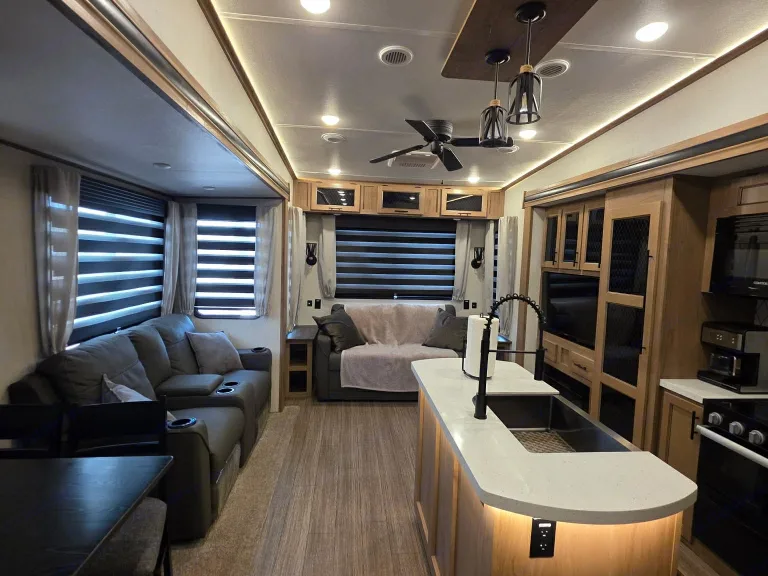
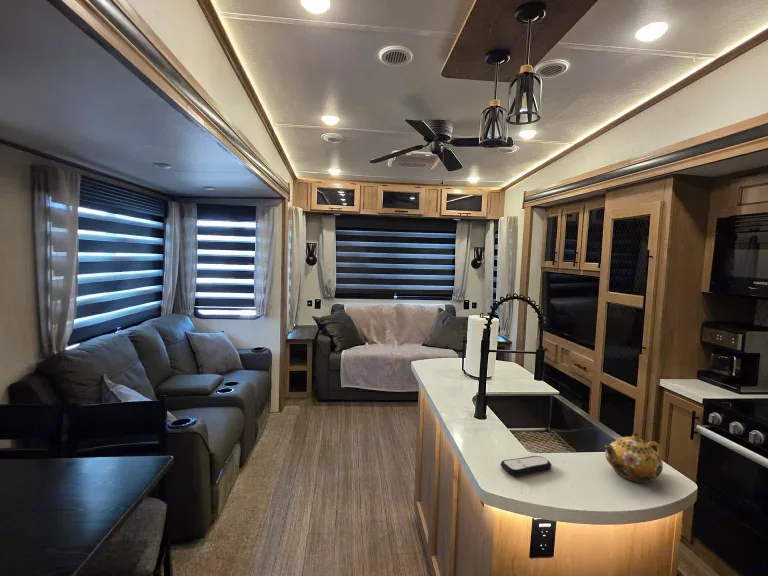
+ teapot (633, 453)
+ remote control (526, 464)
